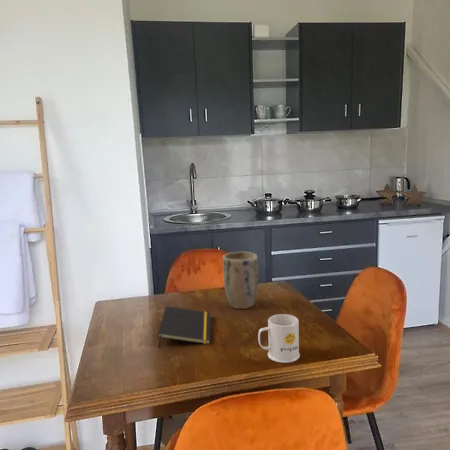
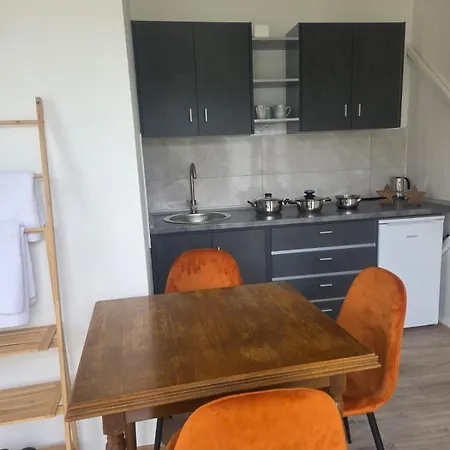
- notepad (186, 323)
- plant pot (240, 280)
- mug (279, 338)
